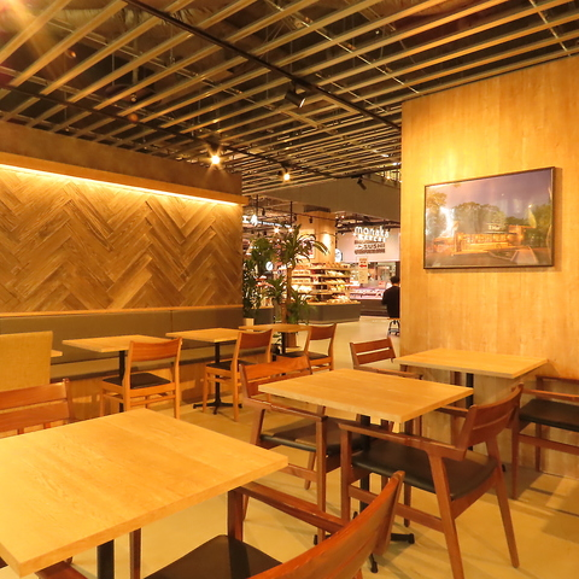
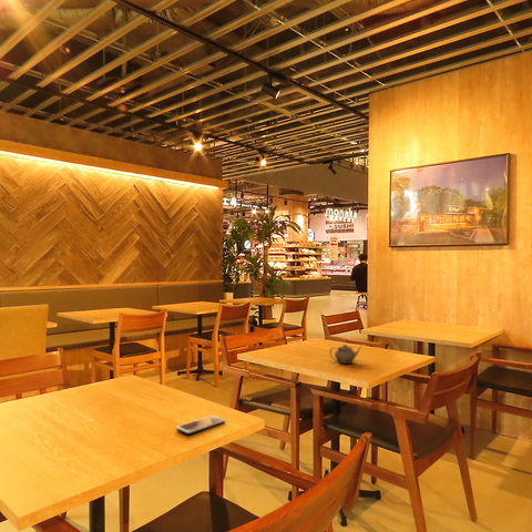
+ teapot (346, 352)
+ smartphone (201, 424)
